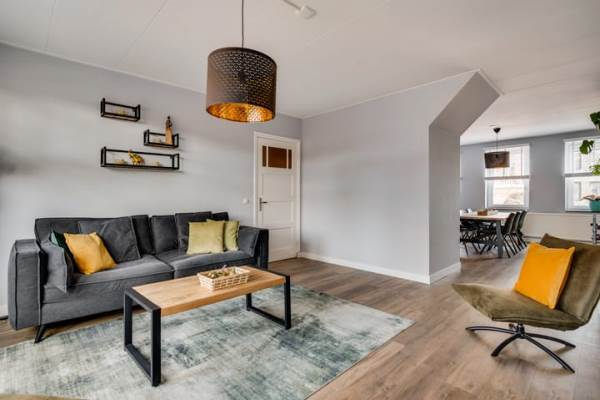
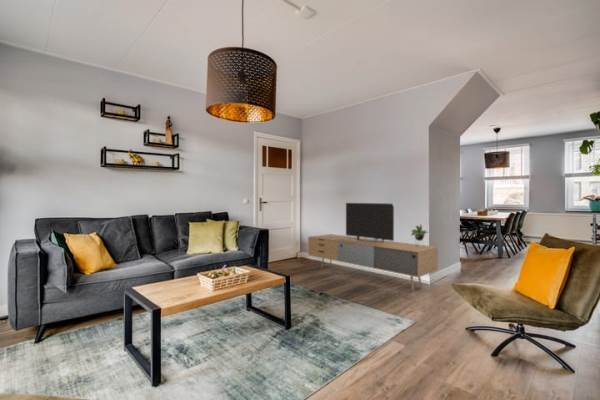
+ media console (366, 240)
